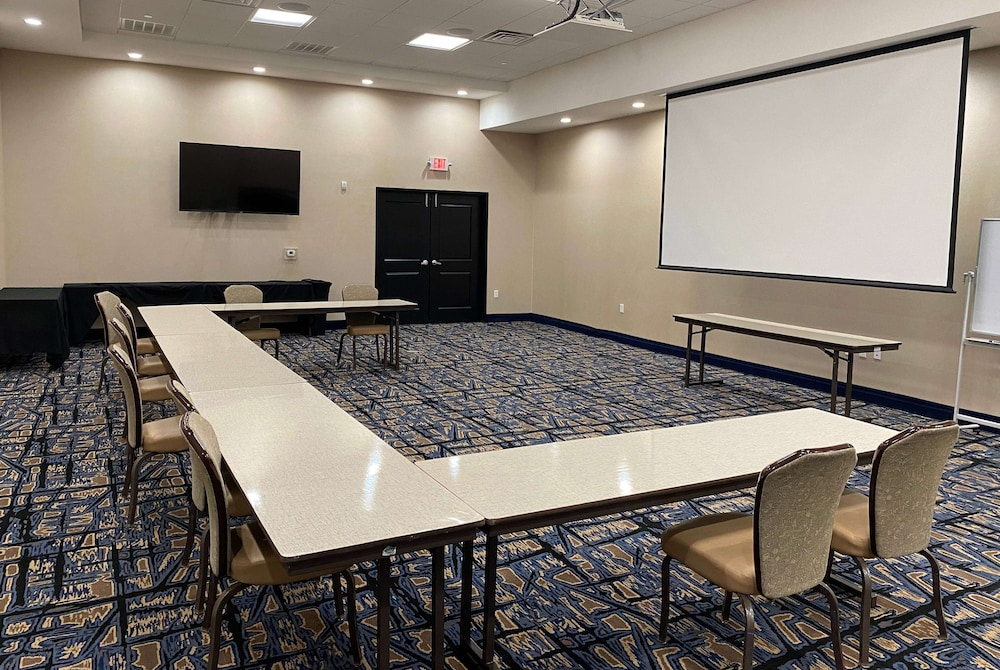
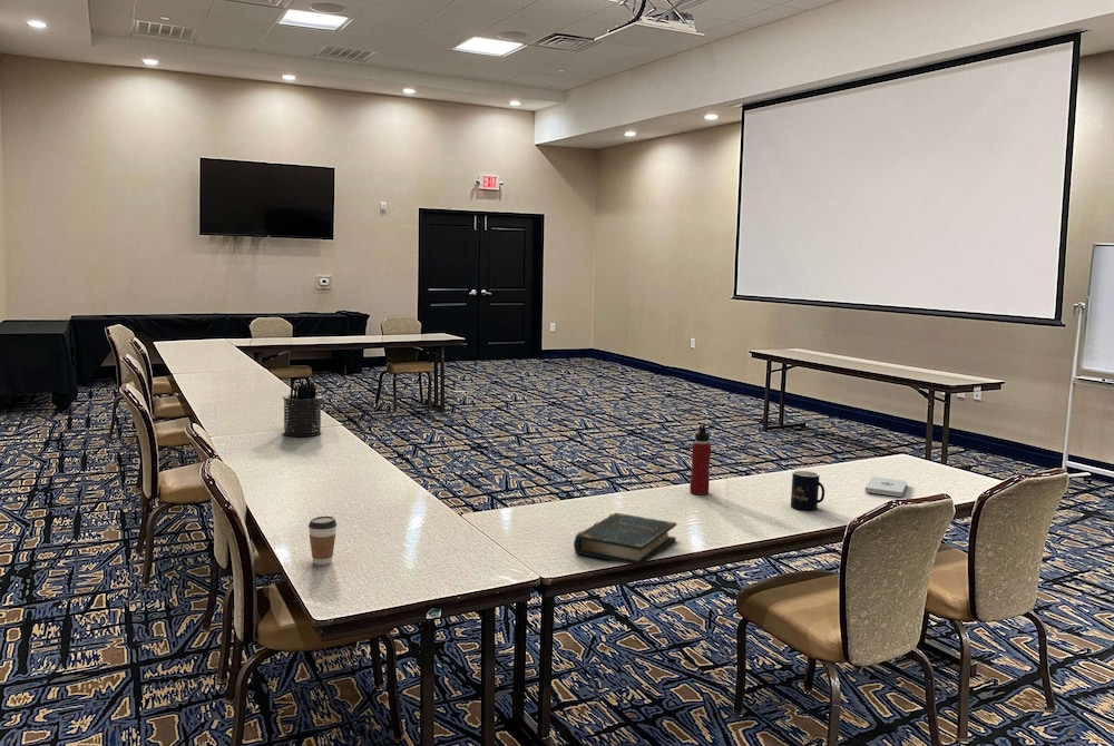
+ coffee cup (322, 540)
+ mug (809, 491)
+ water bottle (701, 458)
+ book (625, 537)
+ notepad (886, 485)
+ pen holder (302, 405)
